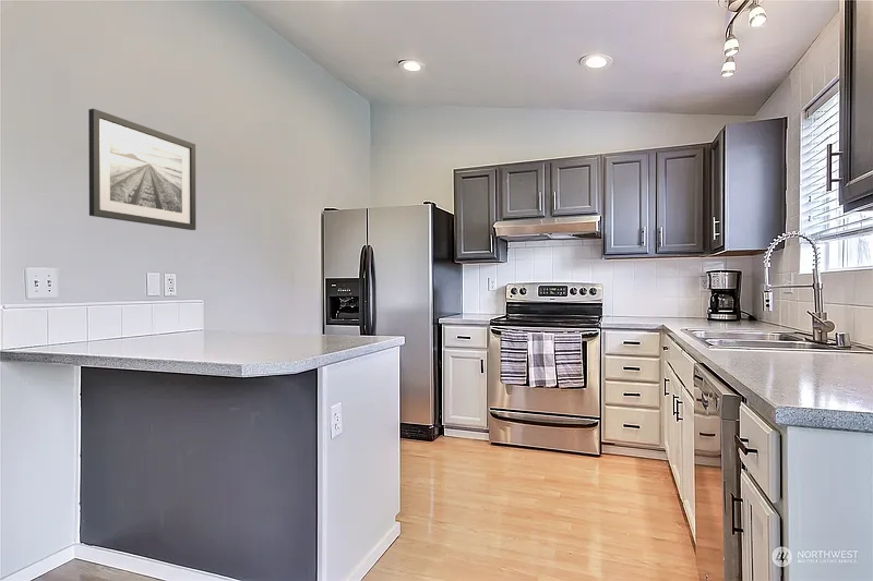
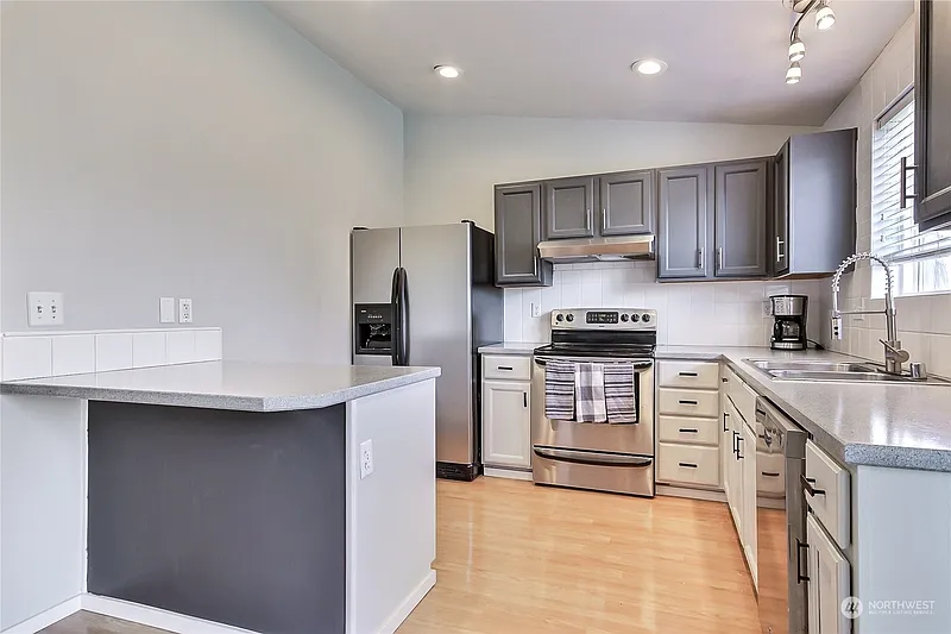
- wall art (147, 175)
